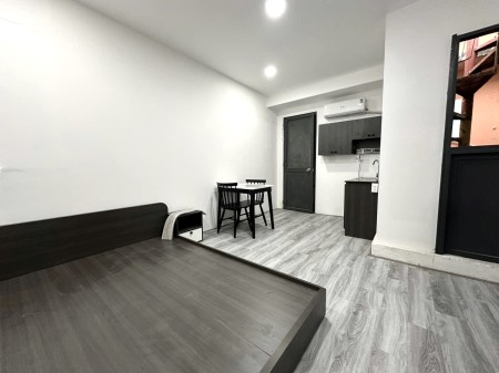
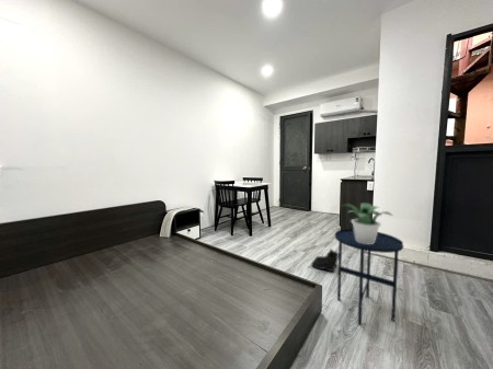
+ boots (324, 257)
+ potted plant (364, 222)
+ side table (365, 274)
